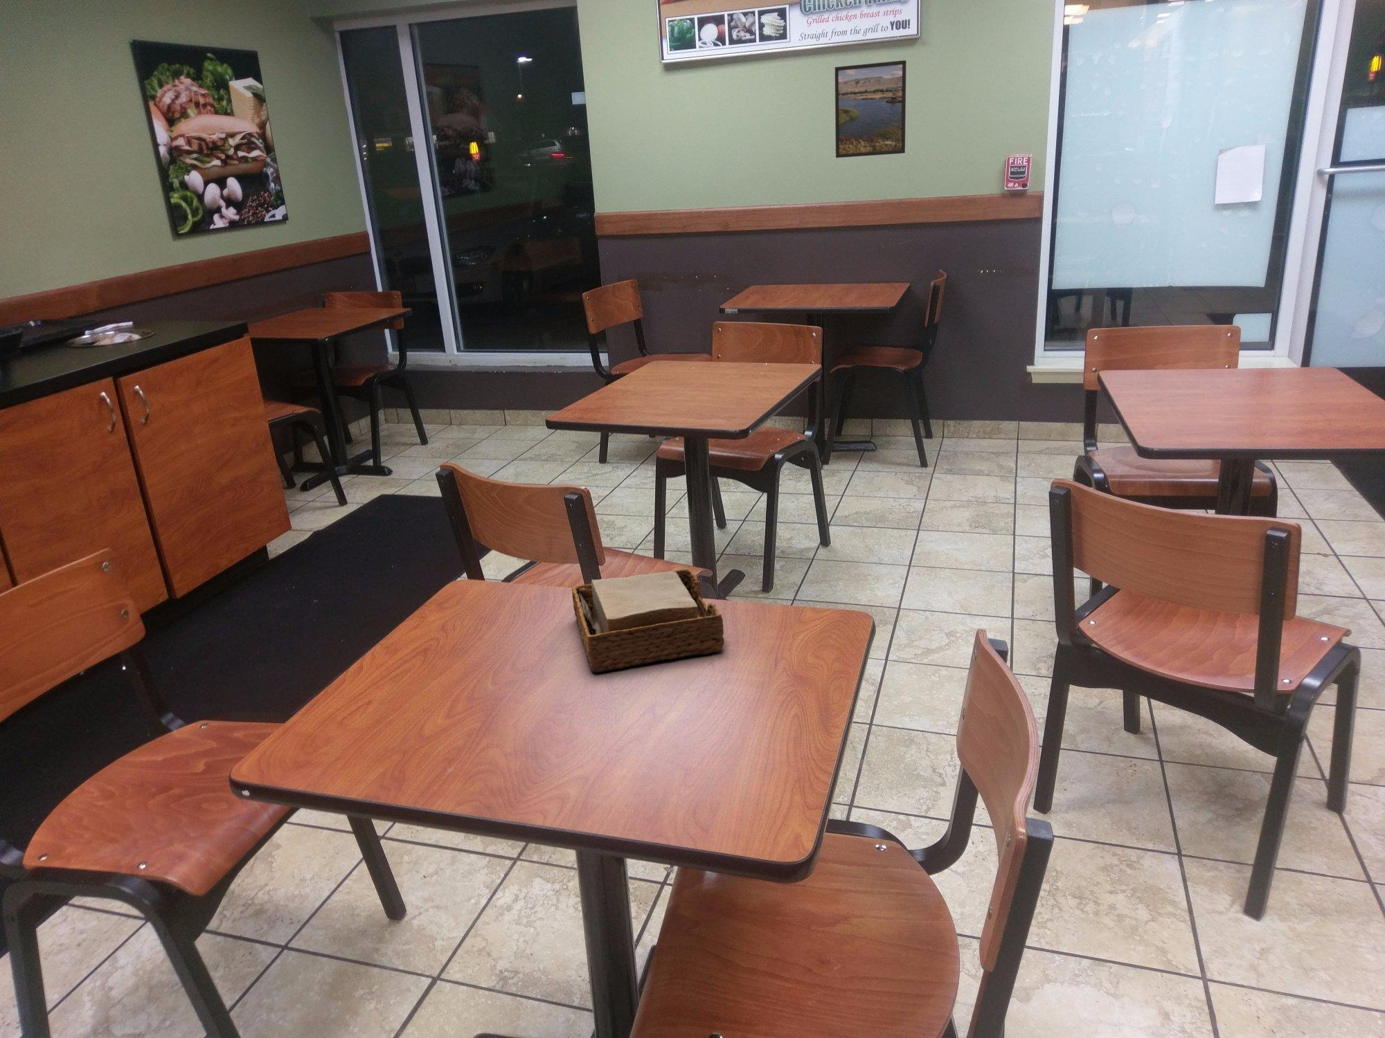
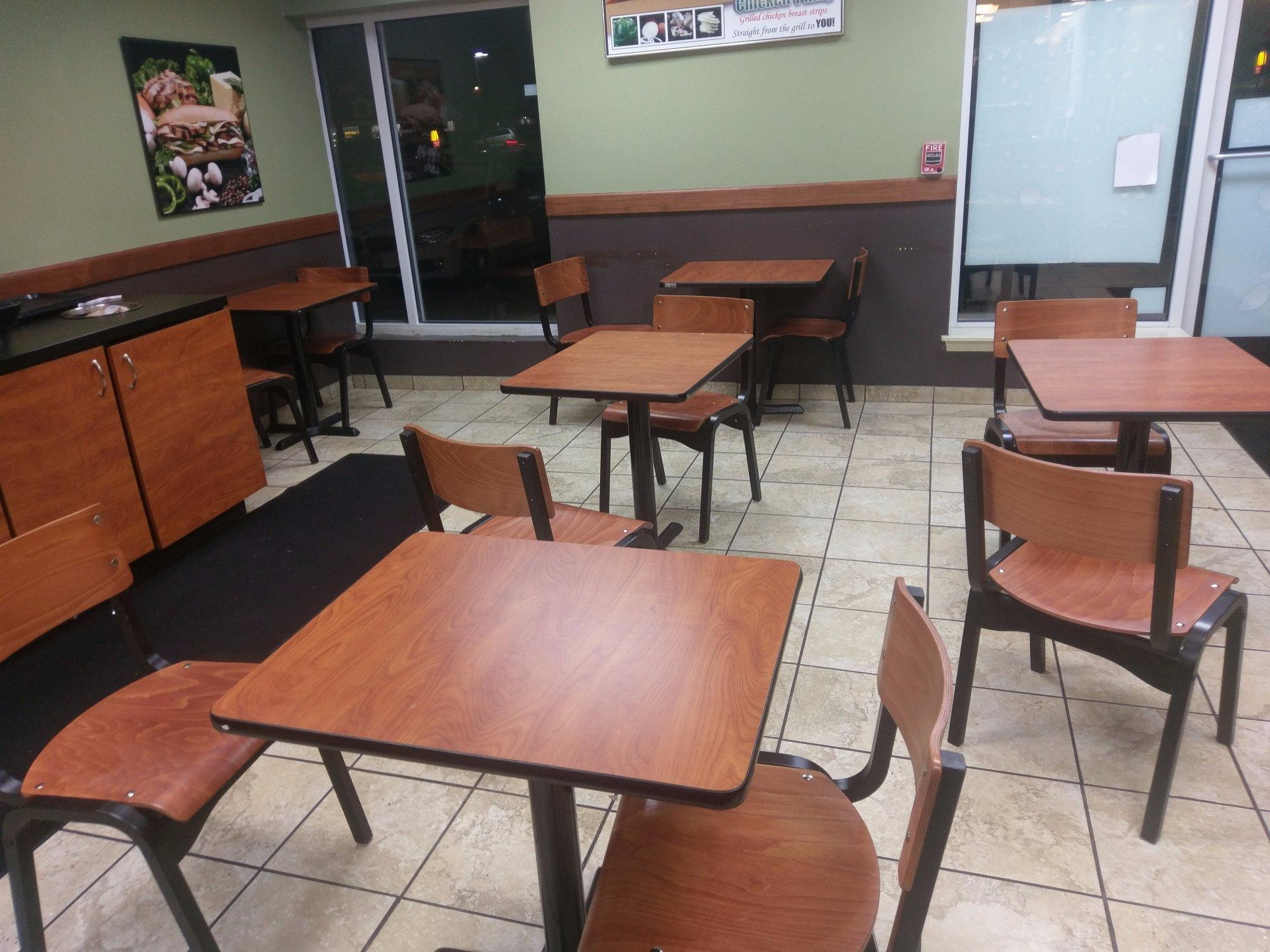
- napkin holder (643, 612)
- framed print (870, 110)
